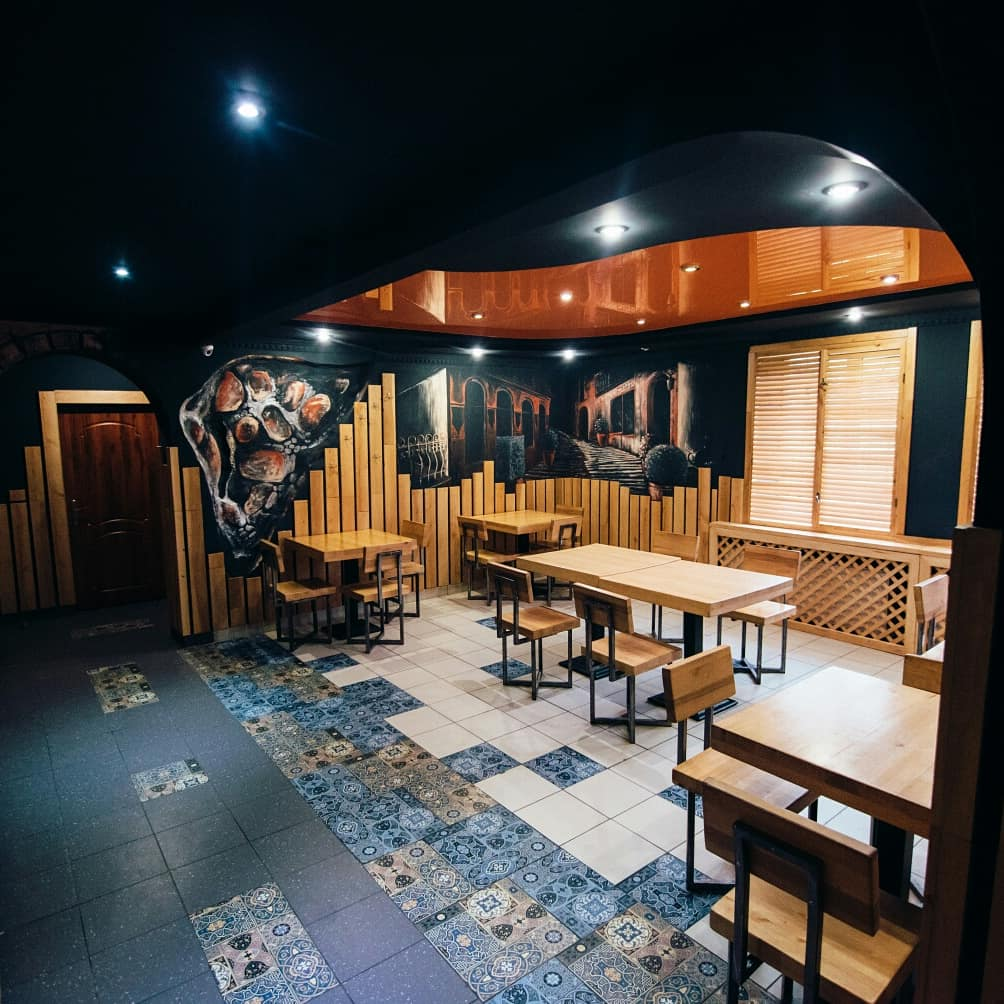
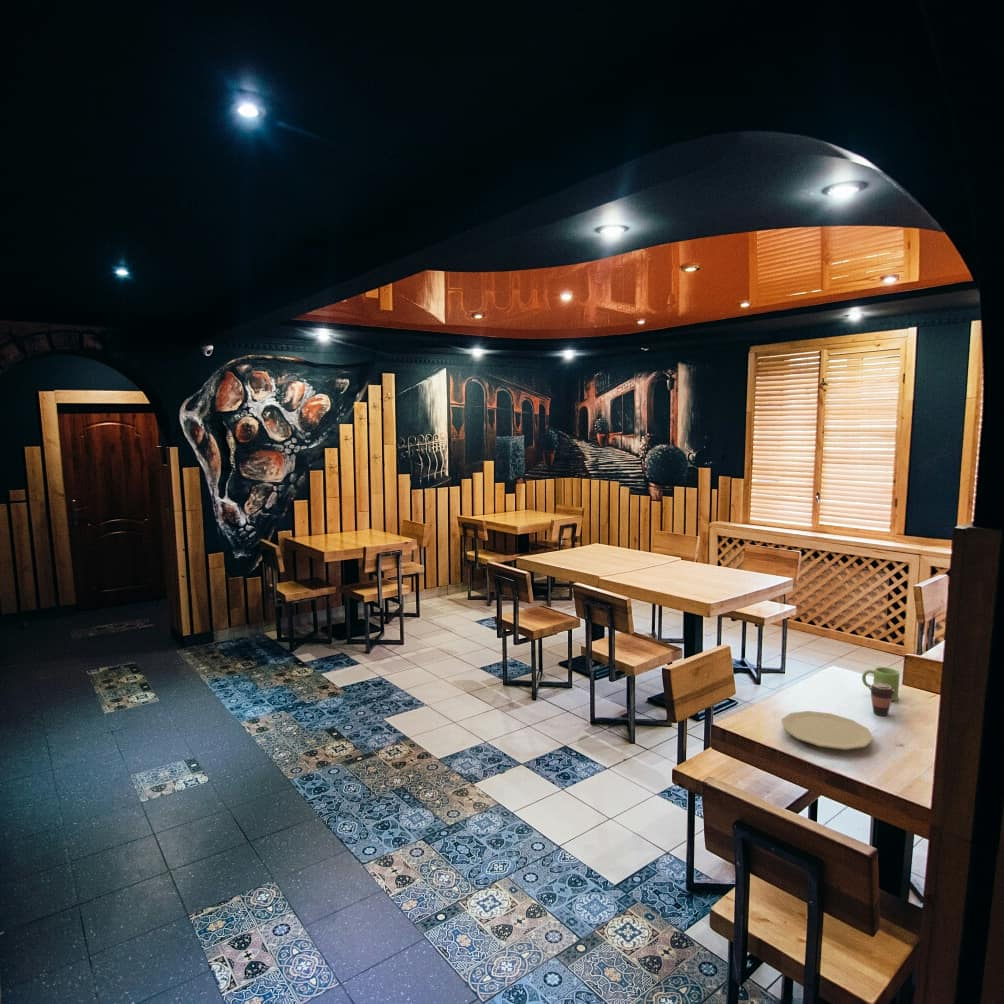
+ mug (880, 682)
+ plate (825, 732)
+ coffee cup (881, 699)
